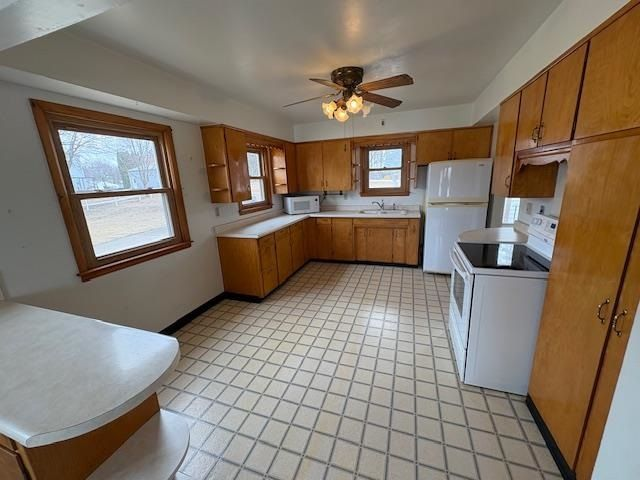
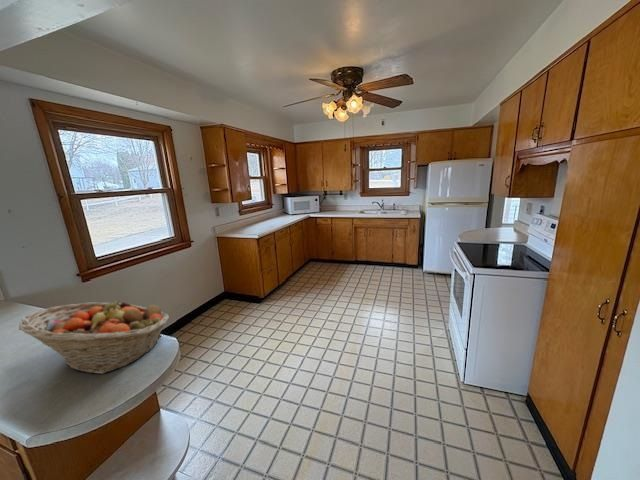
+ fruit basket (104, 326)
